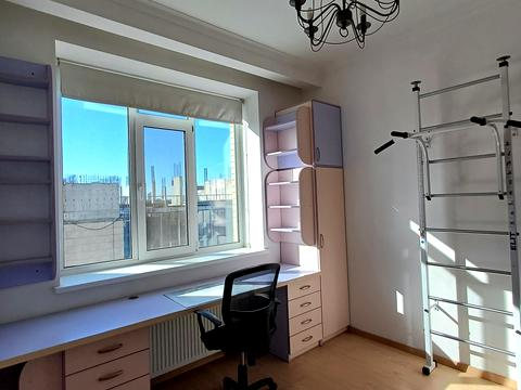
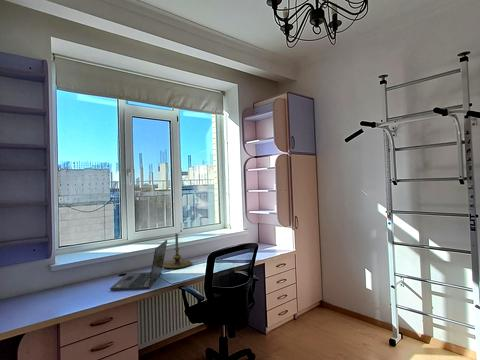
+ laptop (143, 272)
+ candle holder (177, 249)
